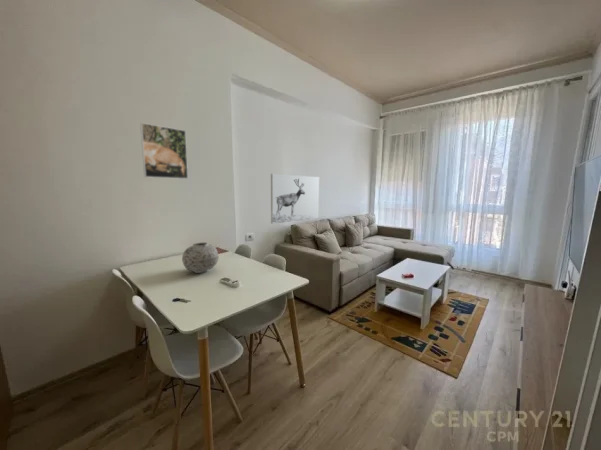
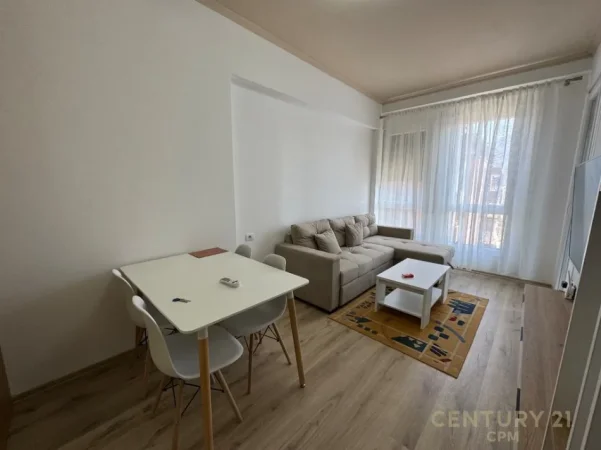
- vase (200, 257)
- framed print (165, 152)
- wall art (296, 198)
